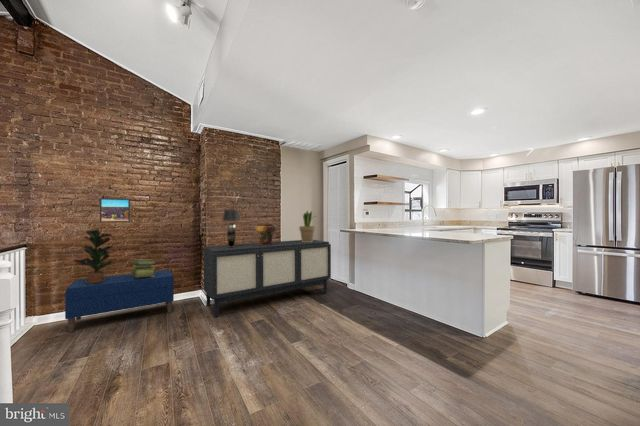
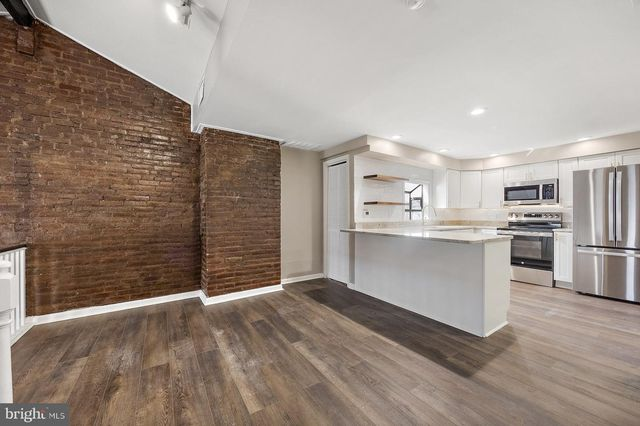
- decorative urn (265, 232)
- table lamp (231, 228)
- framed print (115, 210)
- stack of books (141, 268)
- sideboard (271, 271)
- potted plant (308, 225)
- bench (125, 296)
- potted plant (95, 255)
